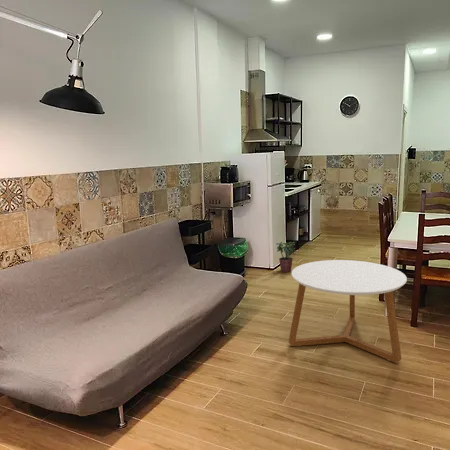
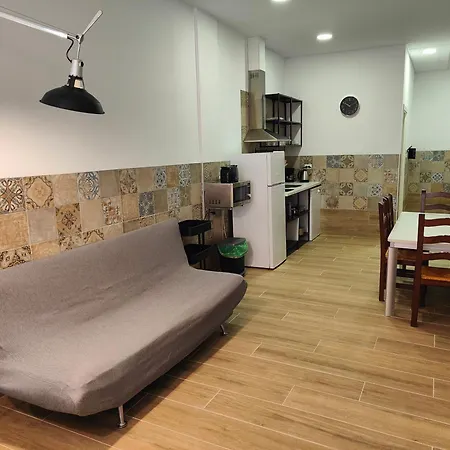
- coffee table (350, 308)
- potted plant (285, 255)
